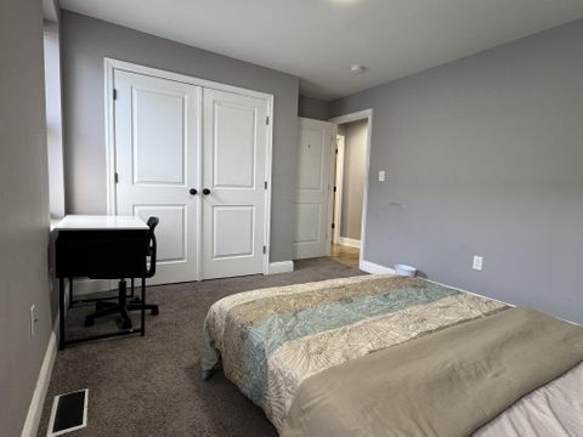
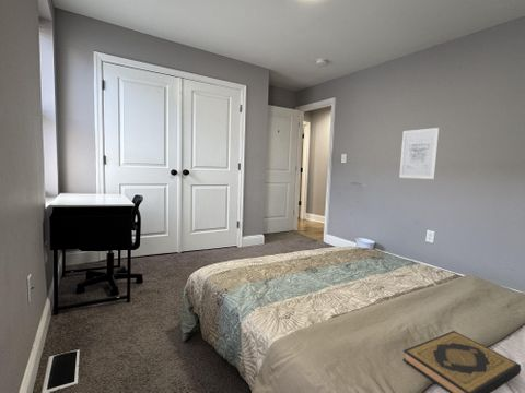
+ hardback book (460, 361)
+ wall art (418, 154)
